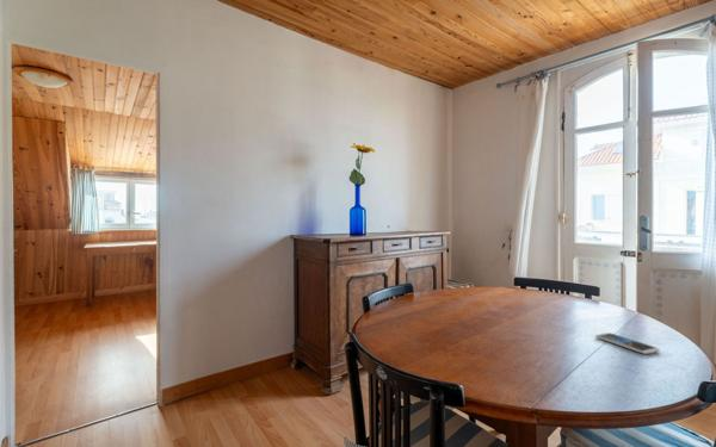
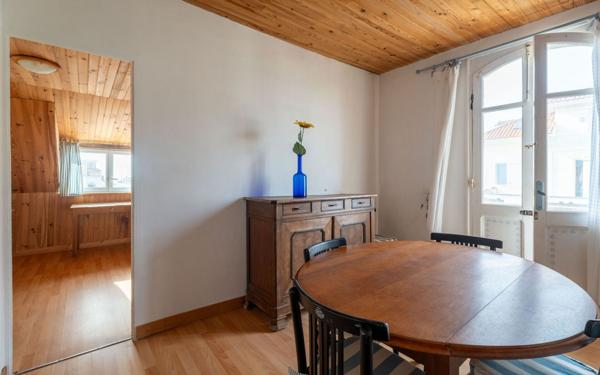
- smartphone (625, 342)
